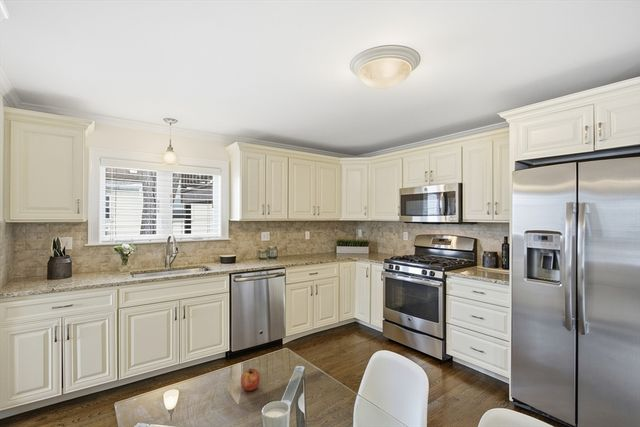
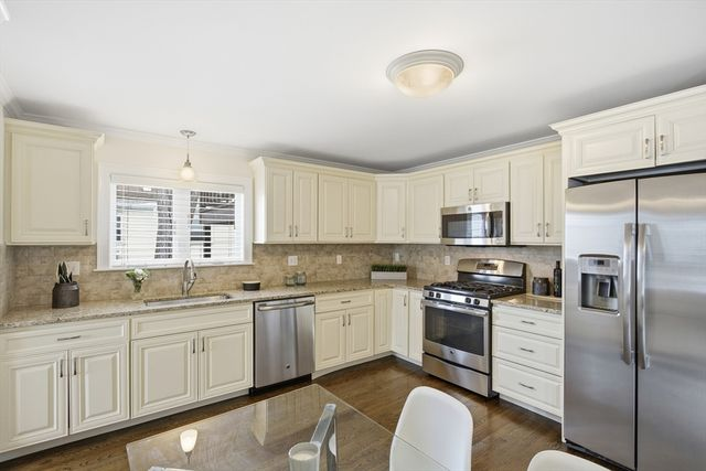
- fruit (250, 378)
